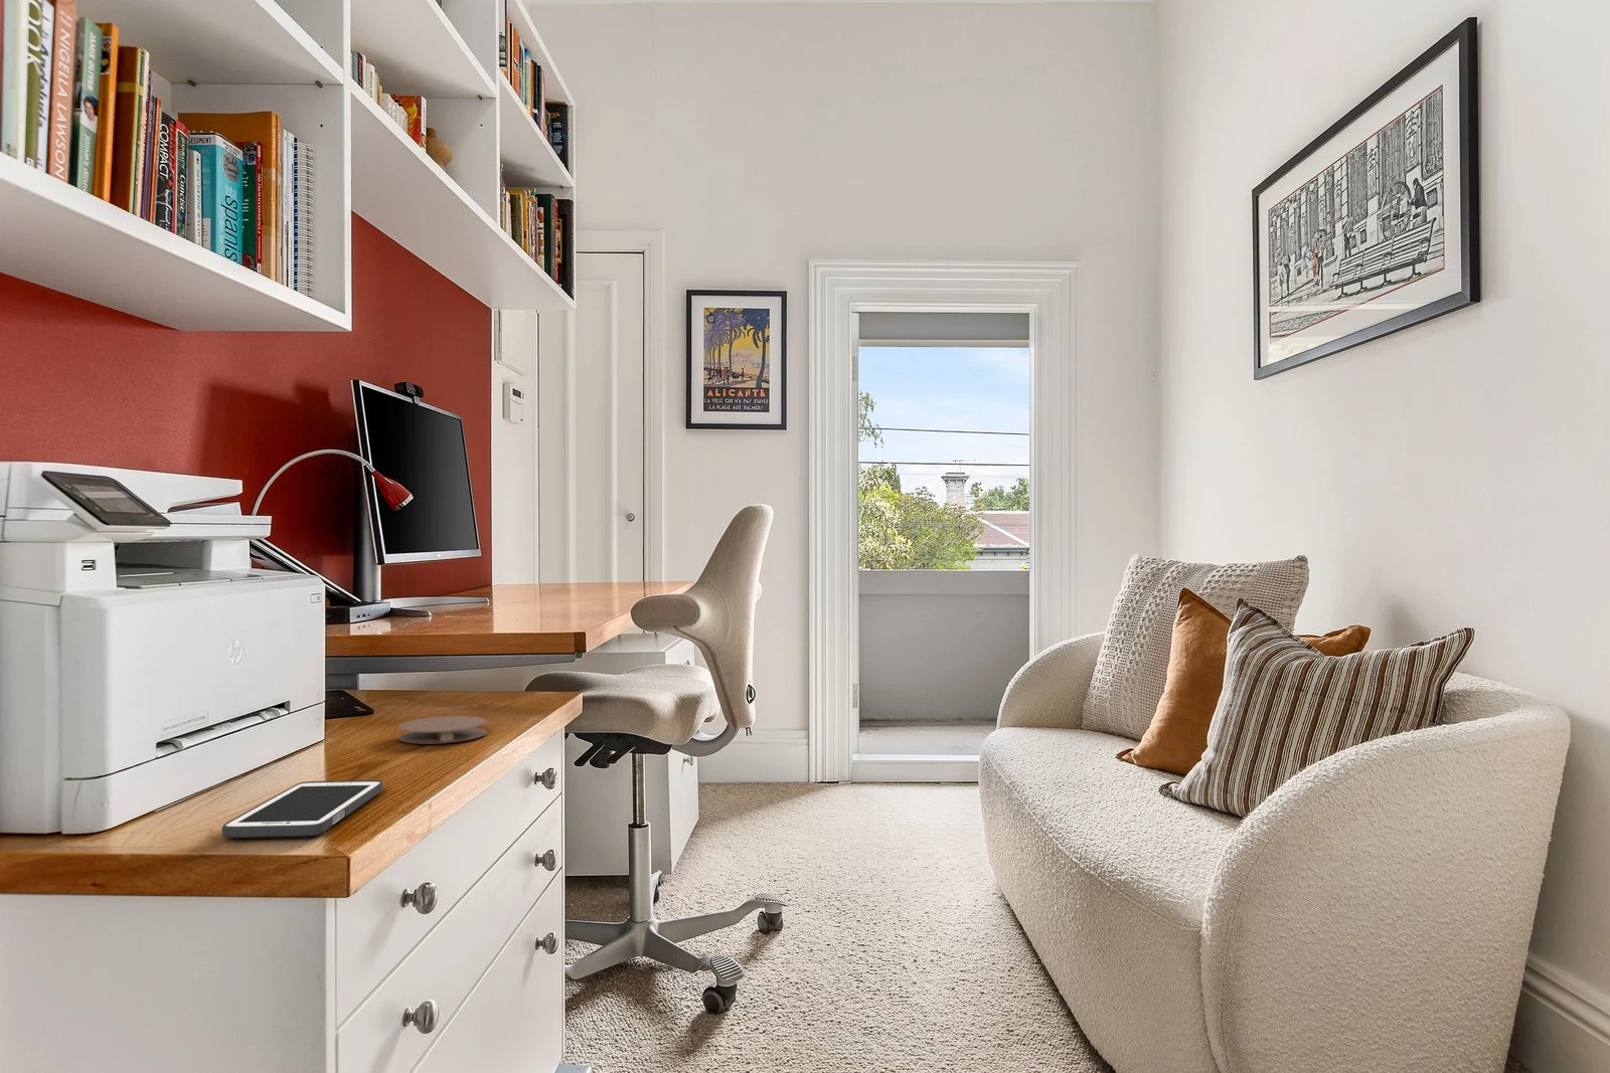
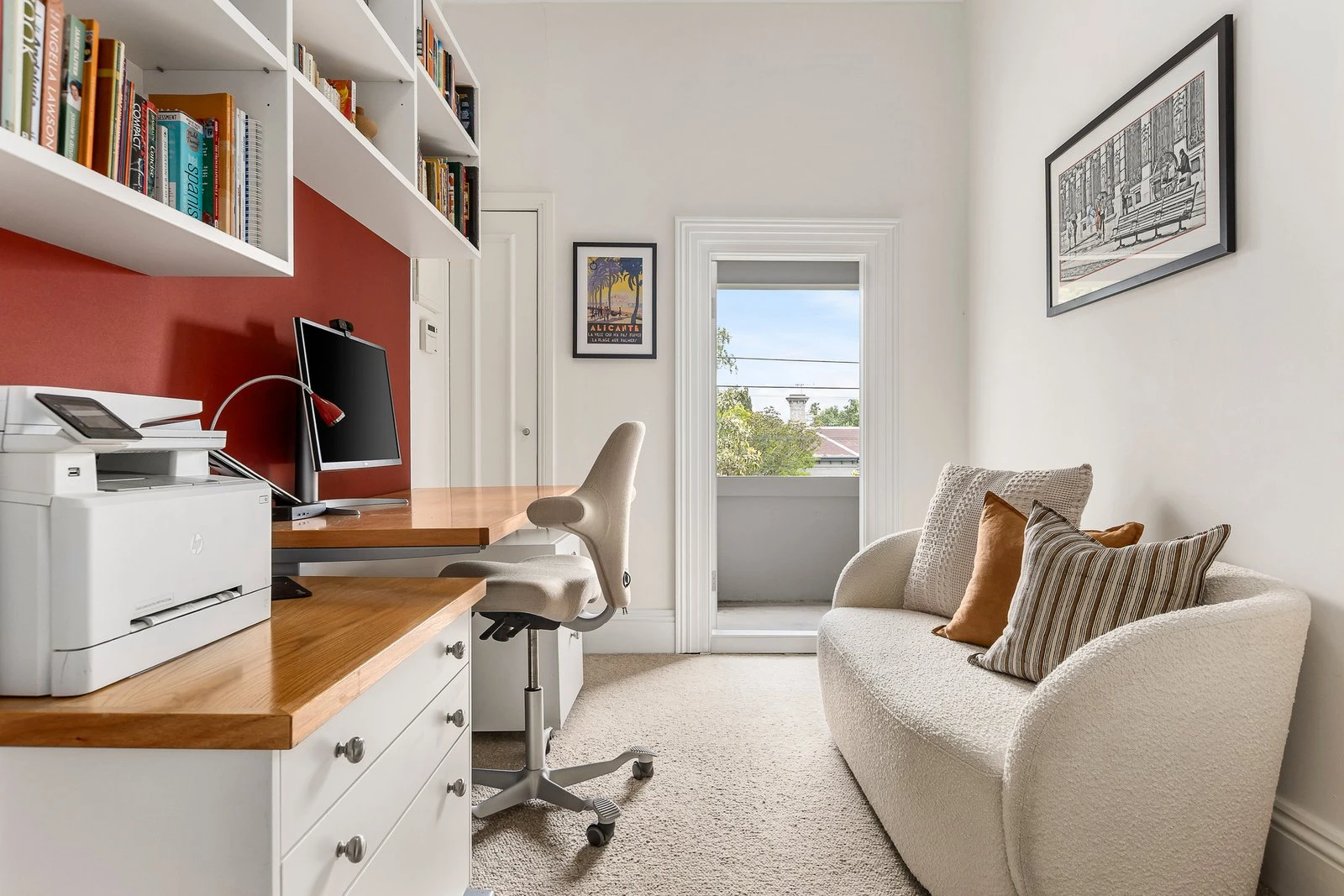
- cell phone (309, 806)
- coaster (443, 729)
